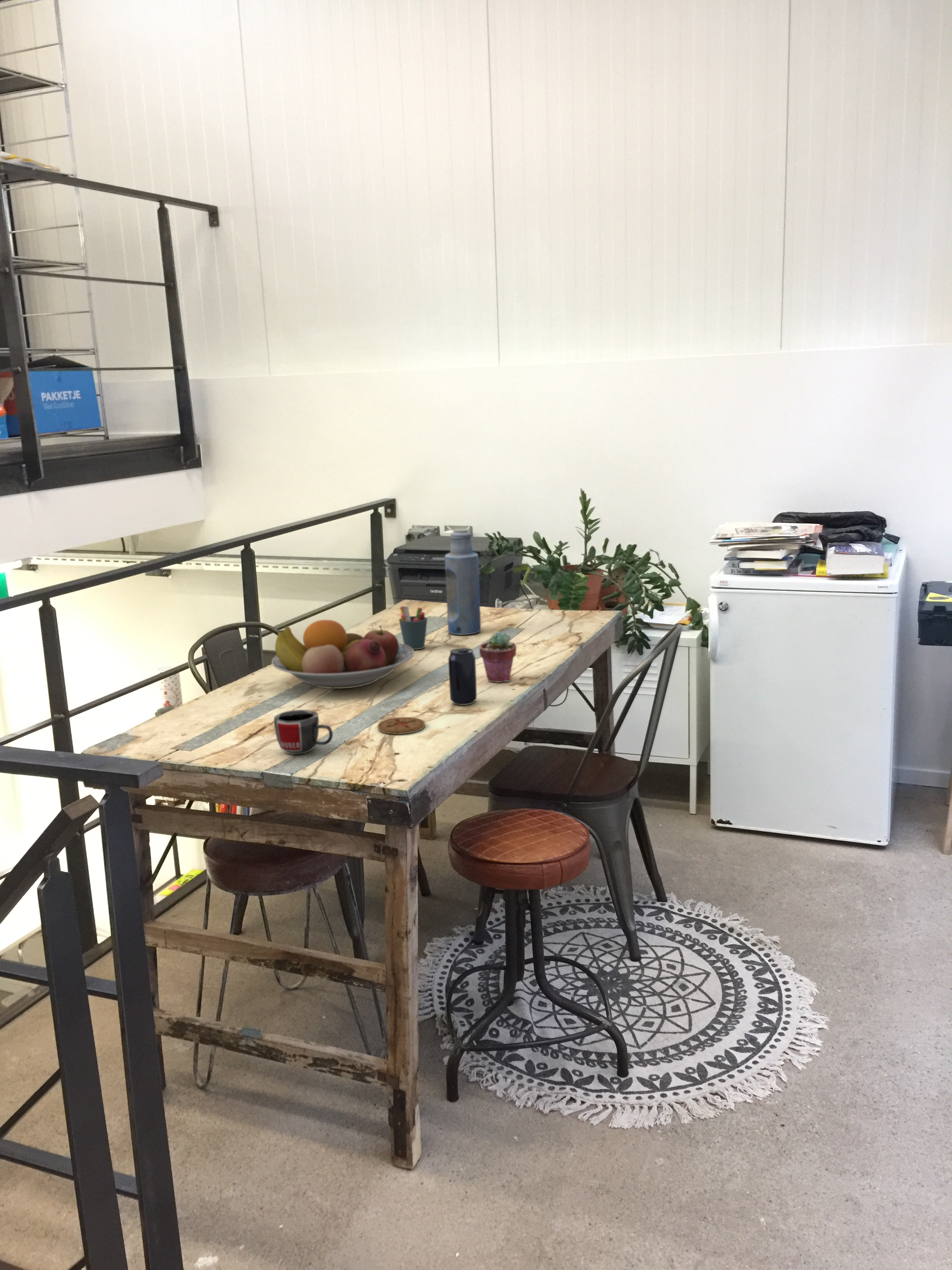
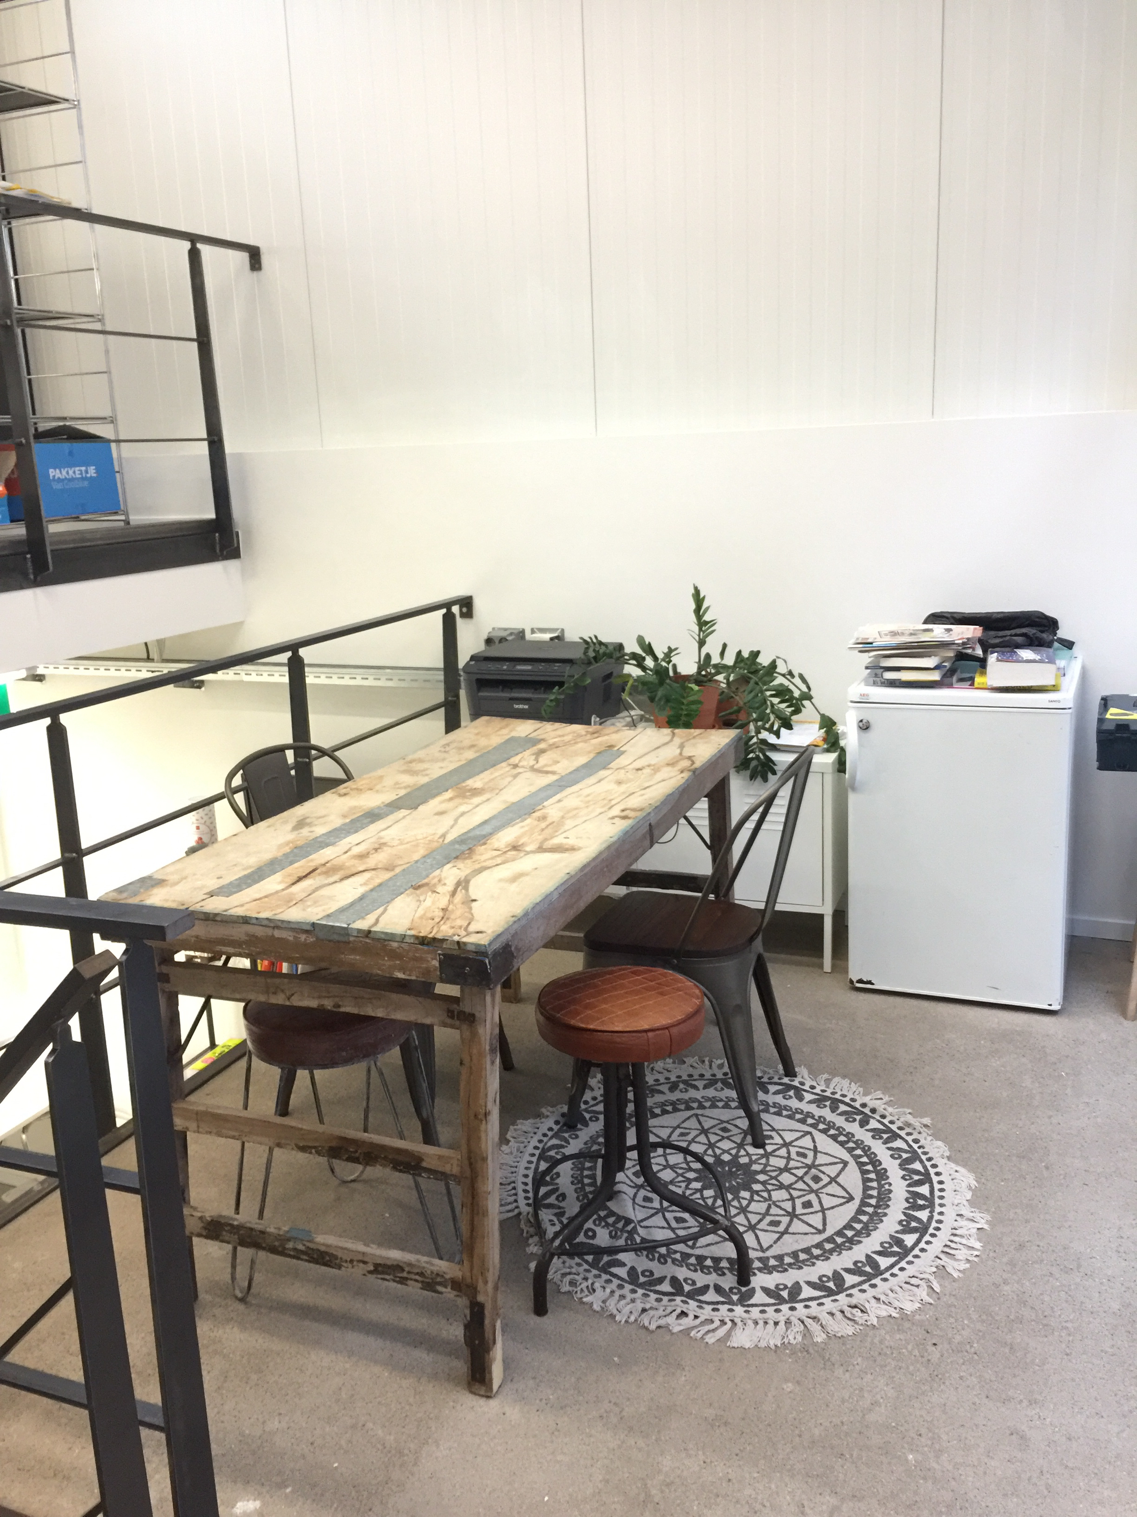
- mug (304, 733)
- pen holder (413, 625)
- bottle (462, 581)
- coaster (401, 725)
- beverage can (462, 676)
- fruit bowl (343, 650)
- potted succulent (498, 655)
